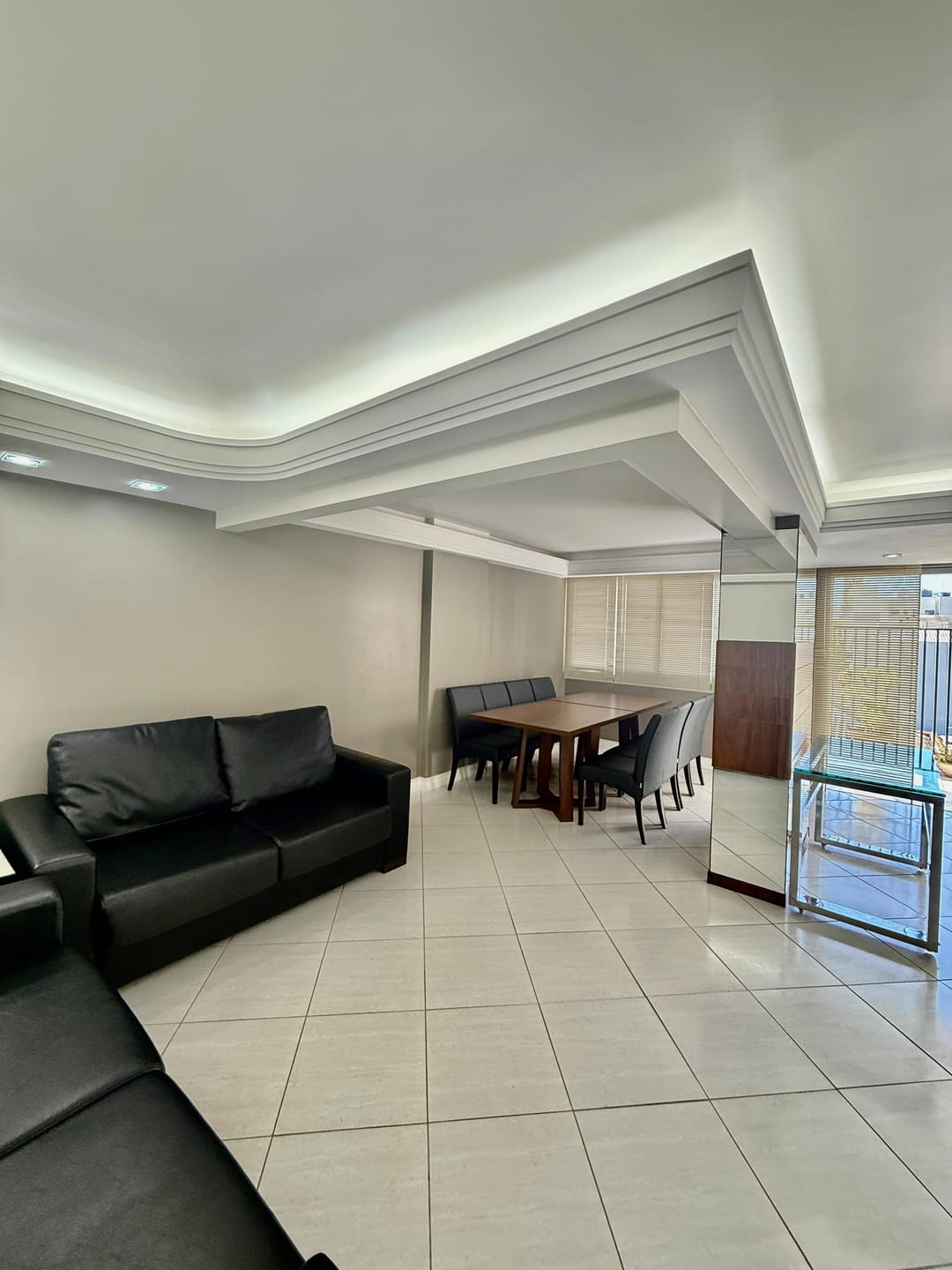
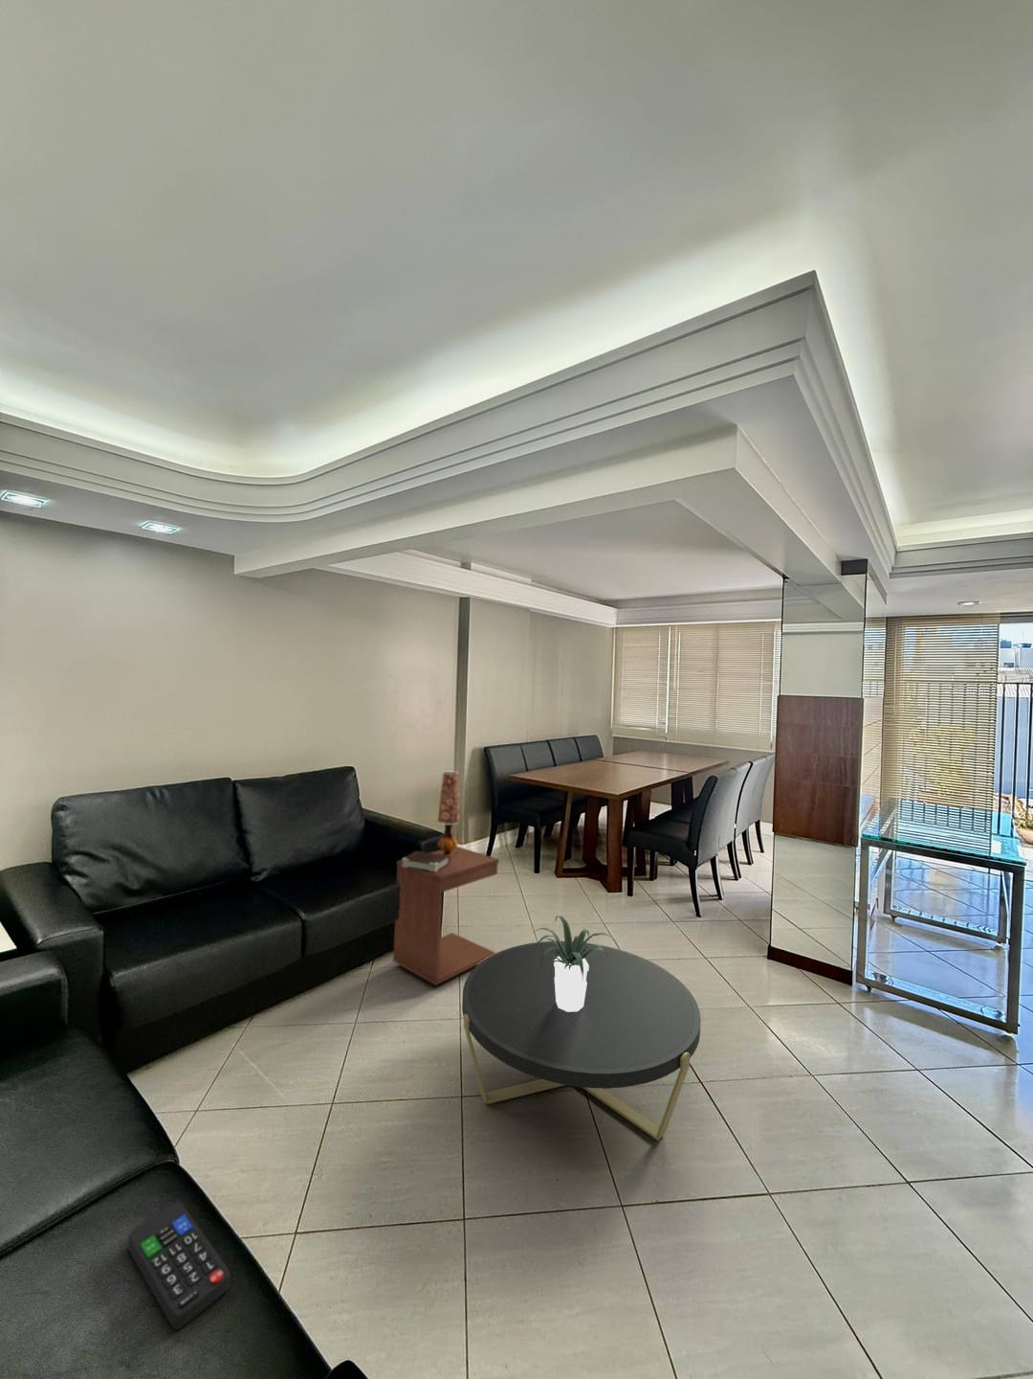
+ coffee table (576, 1035)
+ side table (441, 912)
+ remote control (177, 1258)
+ table lamp (448, 813)
+ potted plant (573, 965)
+ book (425, 860)
